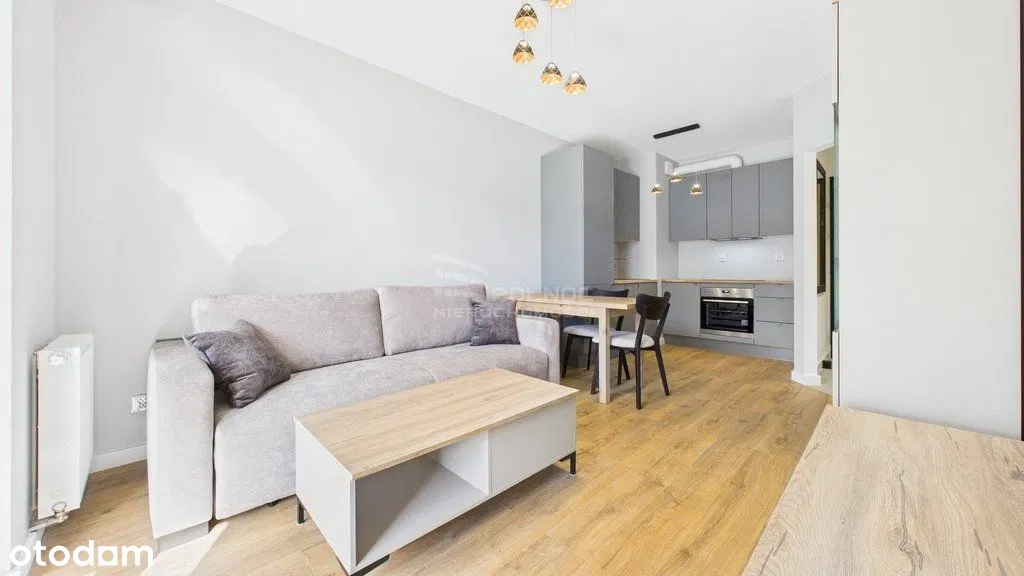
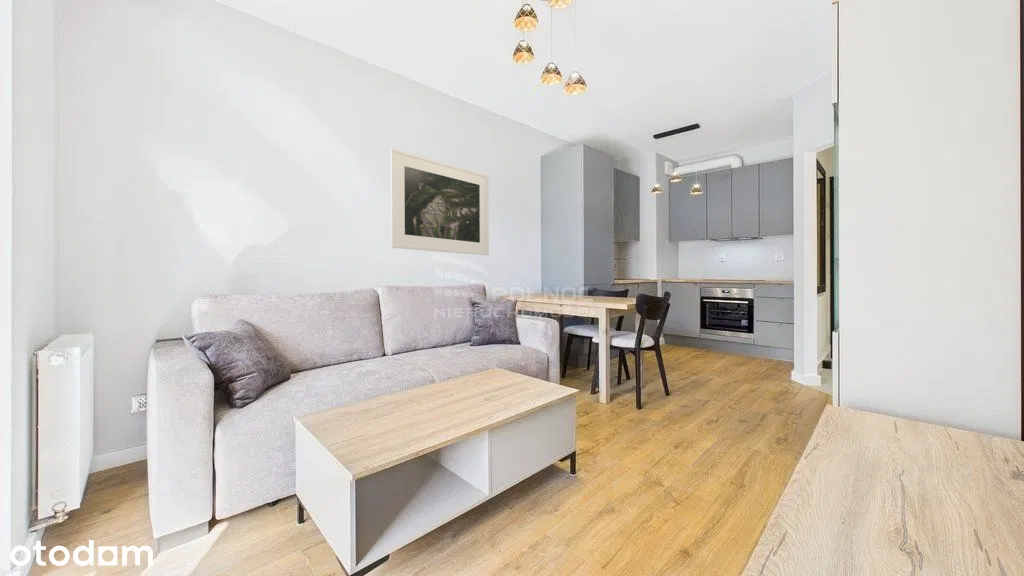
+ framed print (444, 207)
